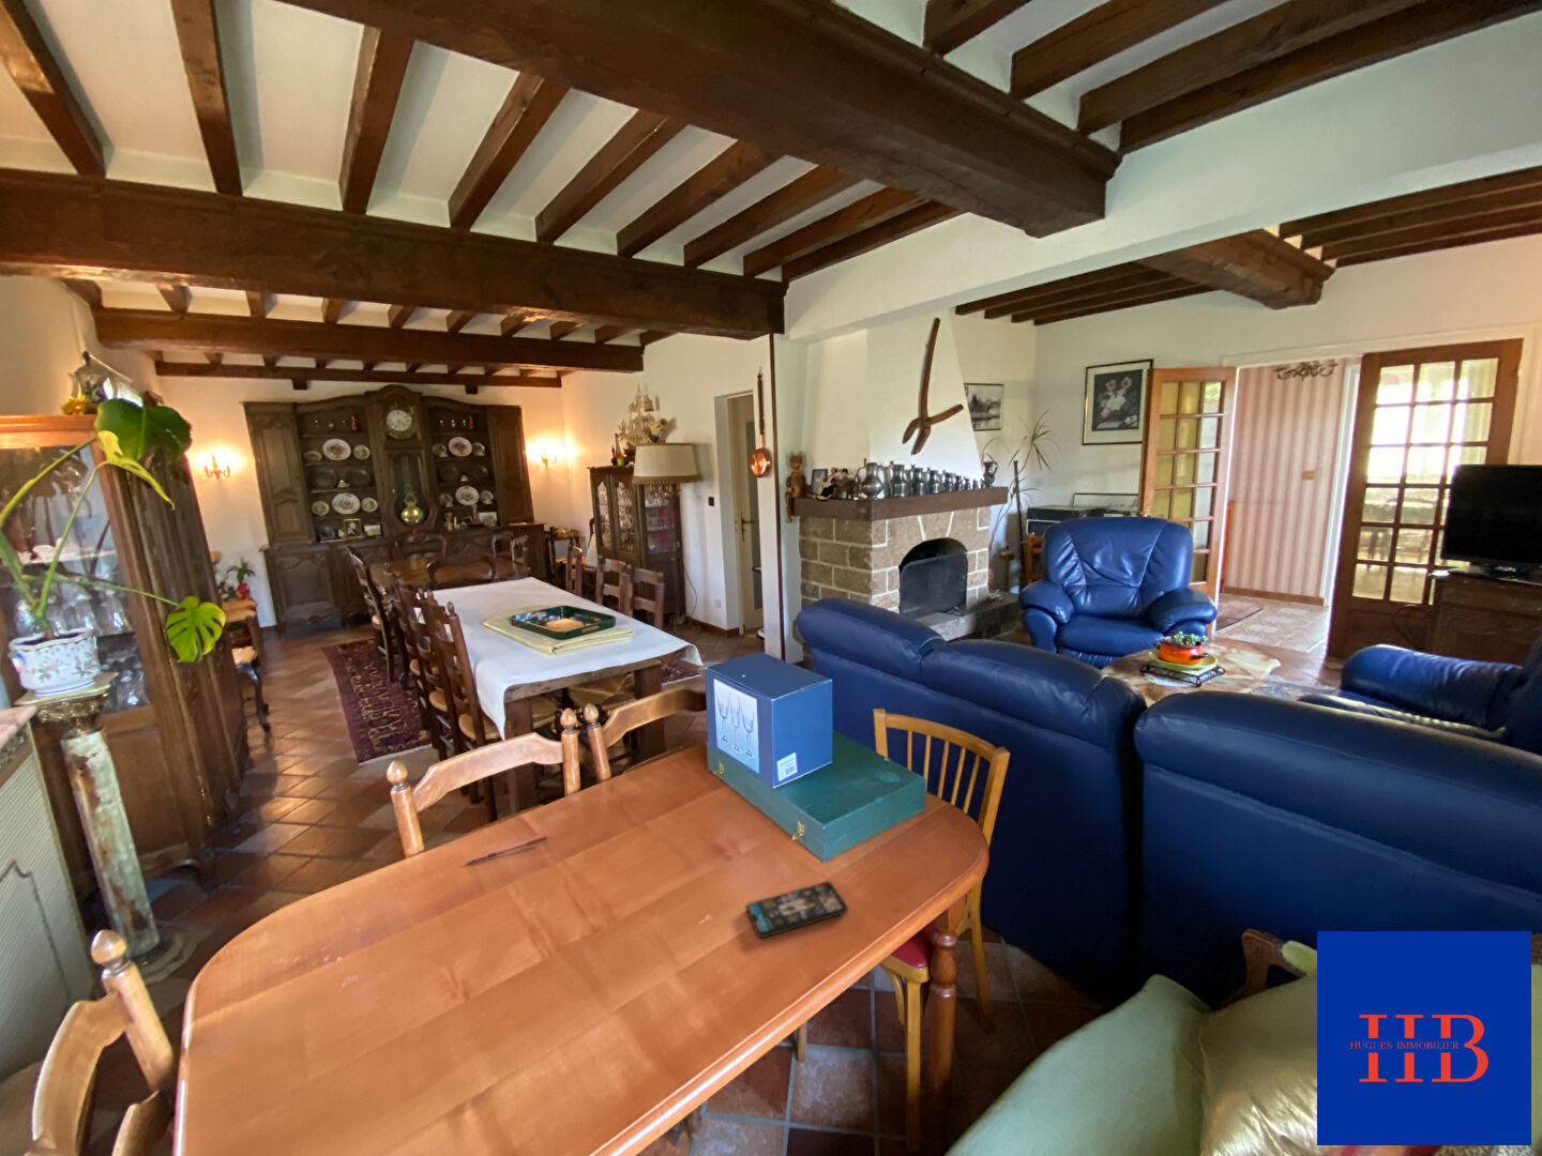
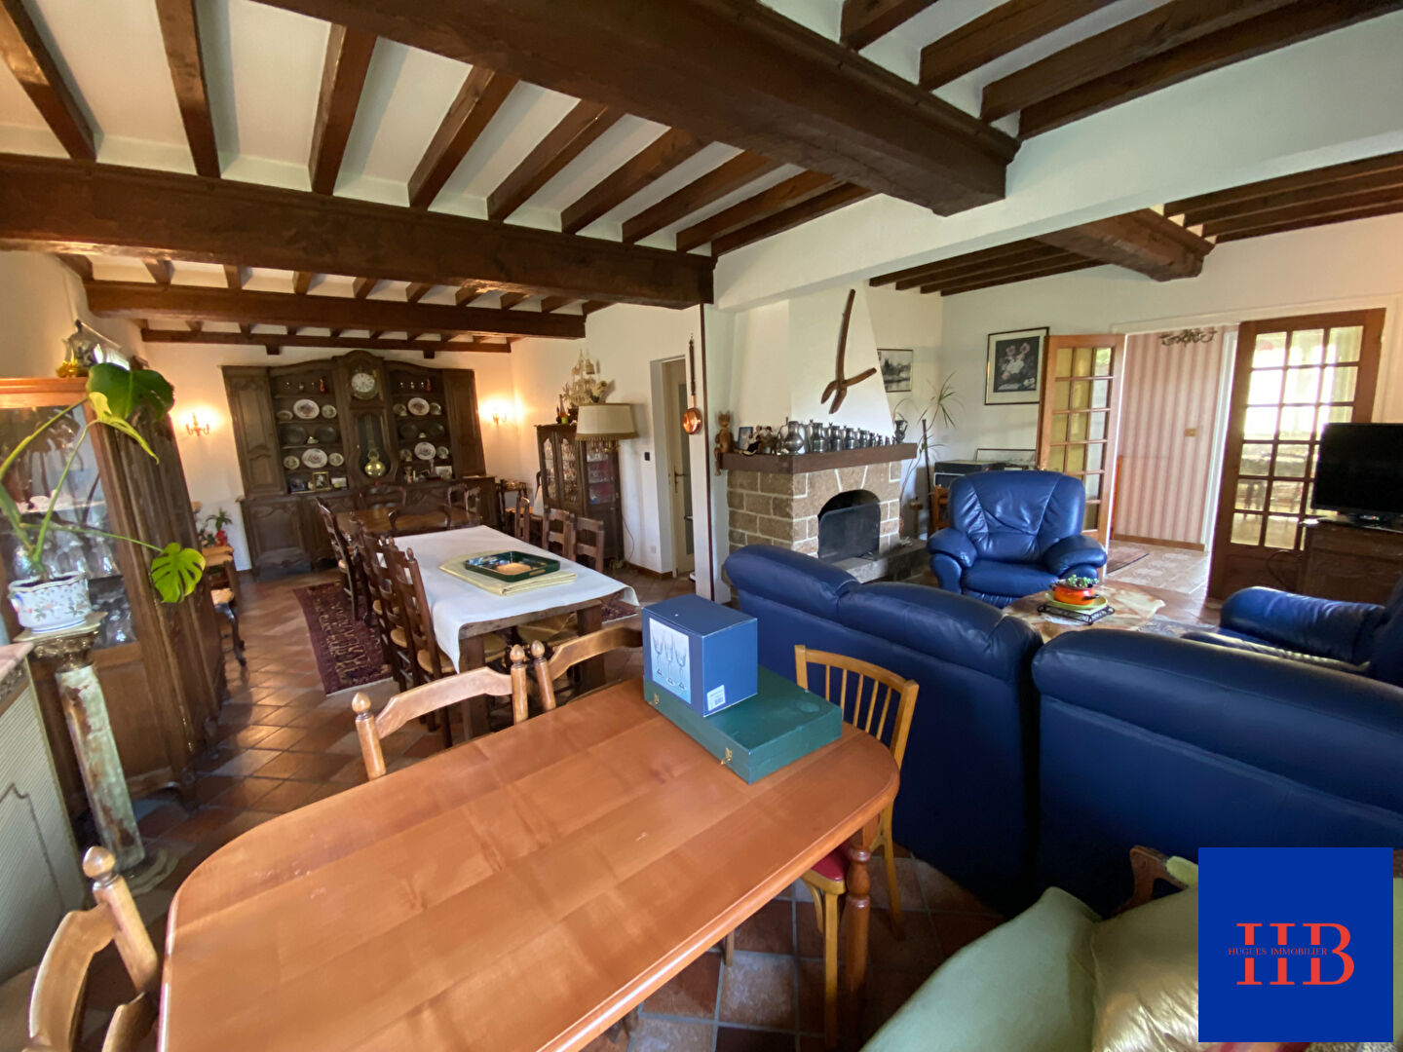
- pen (508, 850)
- smartphone (795, 907)
